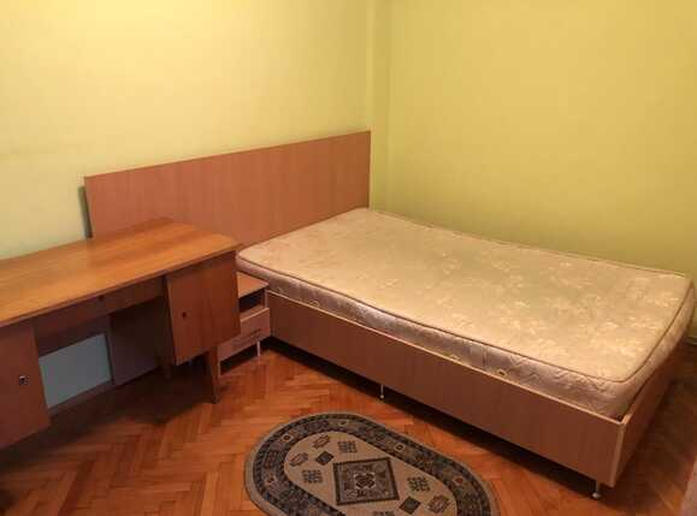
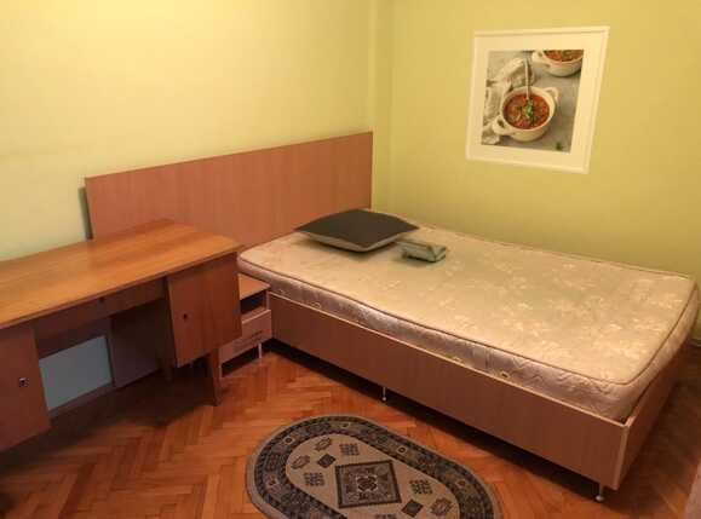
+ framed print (528, 100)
+ pillow (357, 229)
+ book (421, 248)
